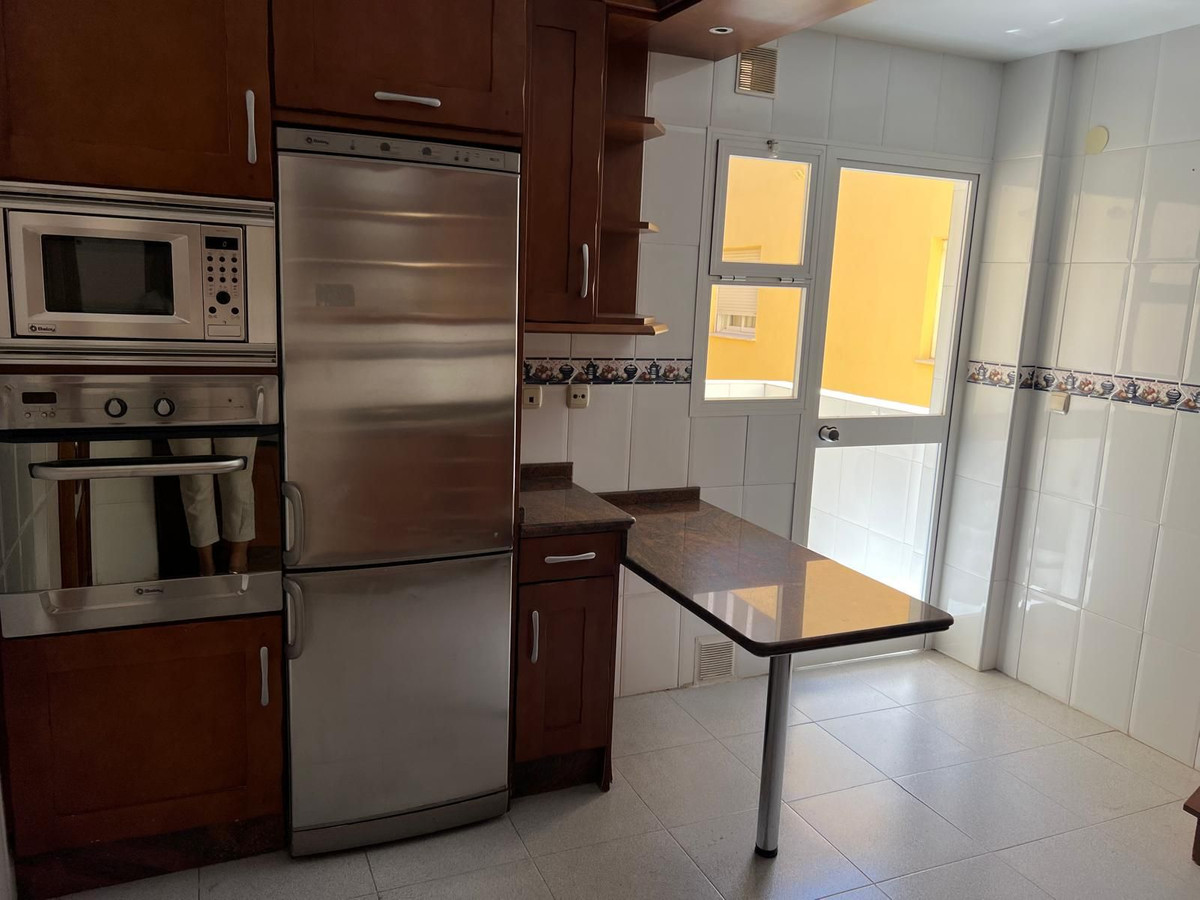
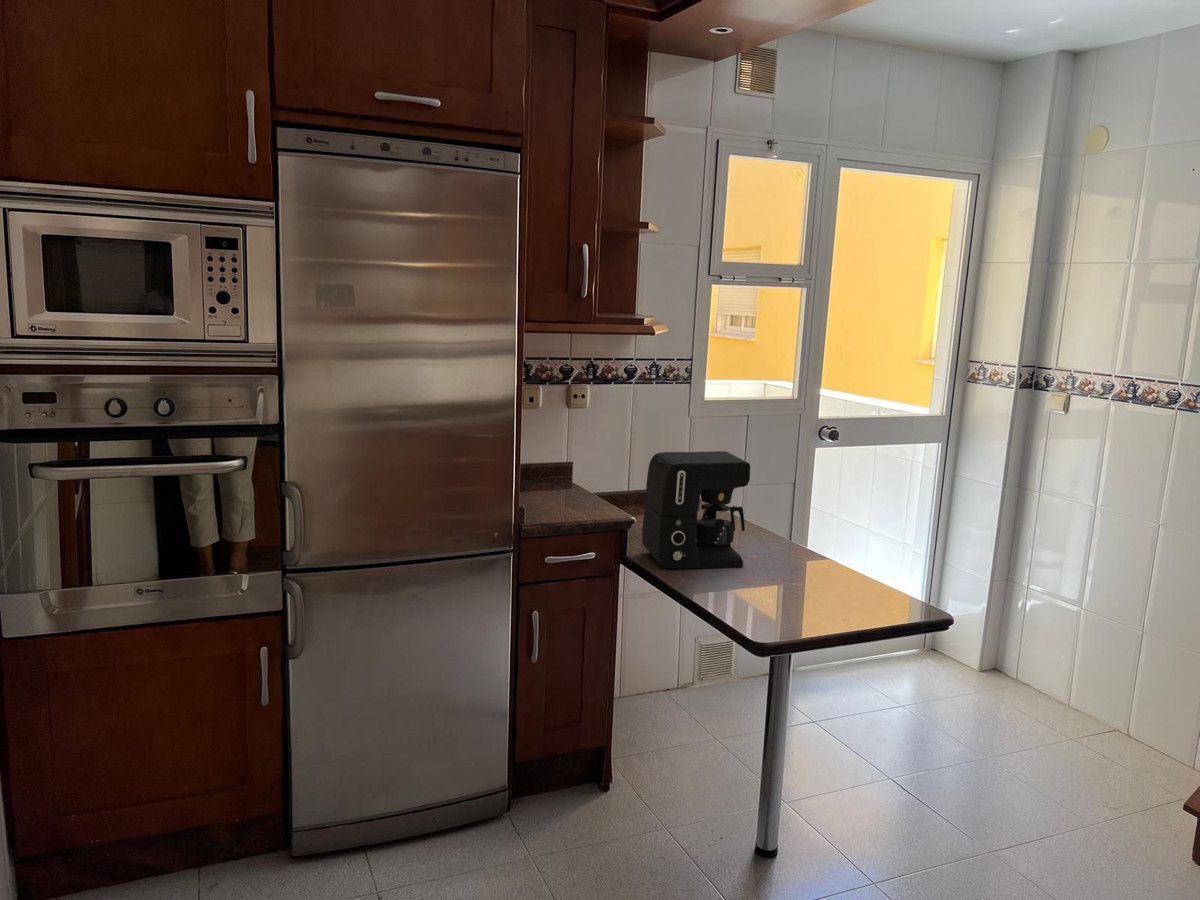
+ coffee maker (701, 508)
